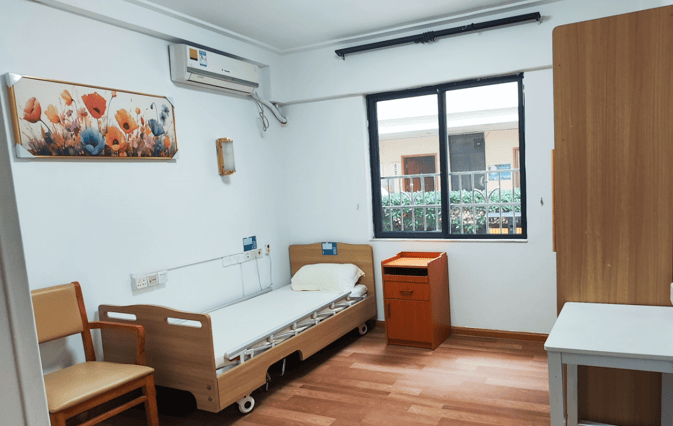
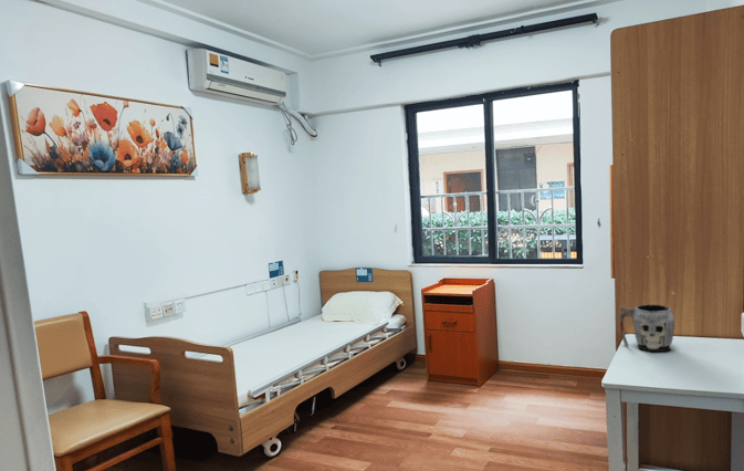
+ mug (646, 327)
